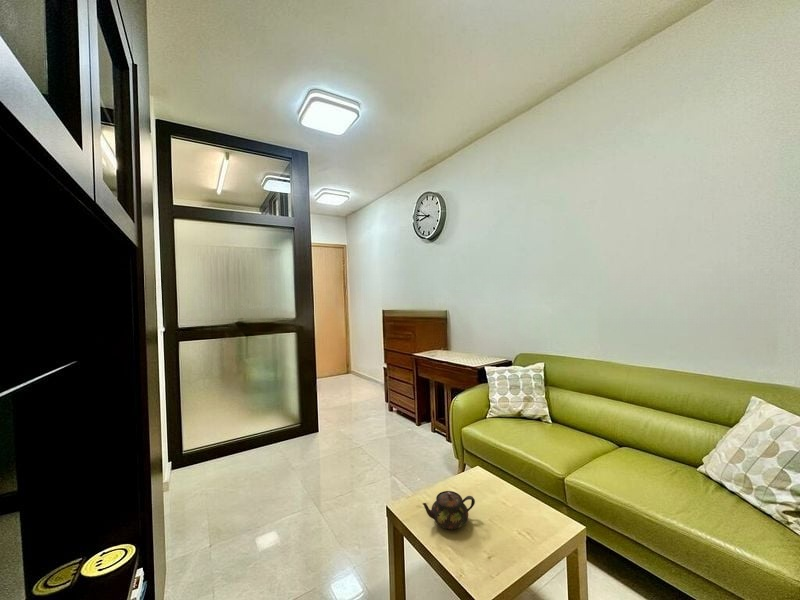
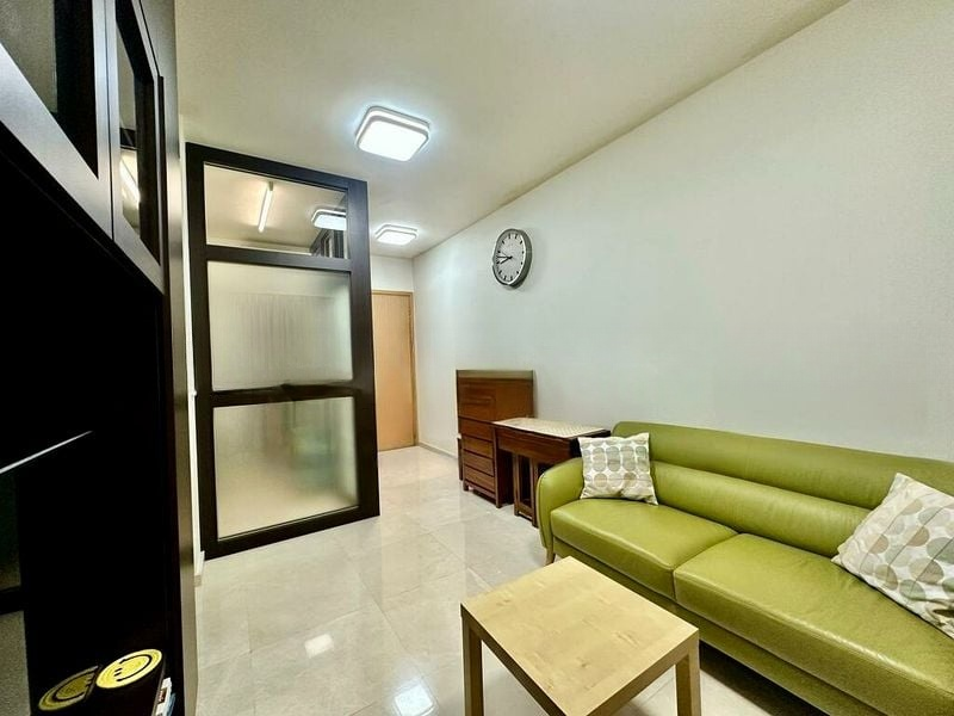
- teapot (448, 506)
